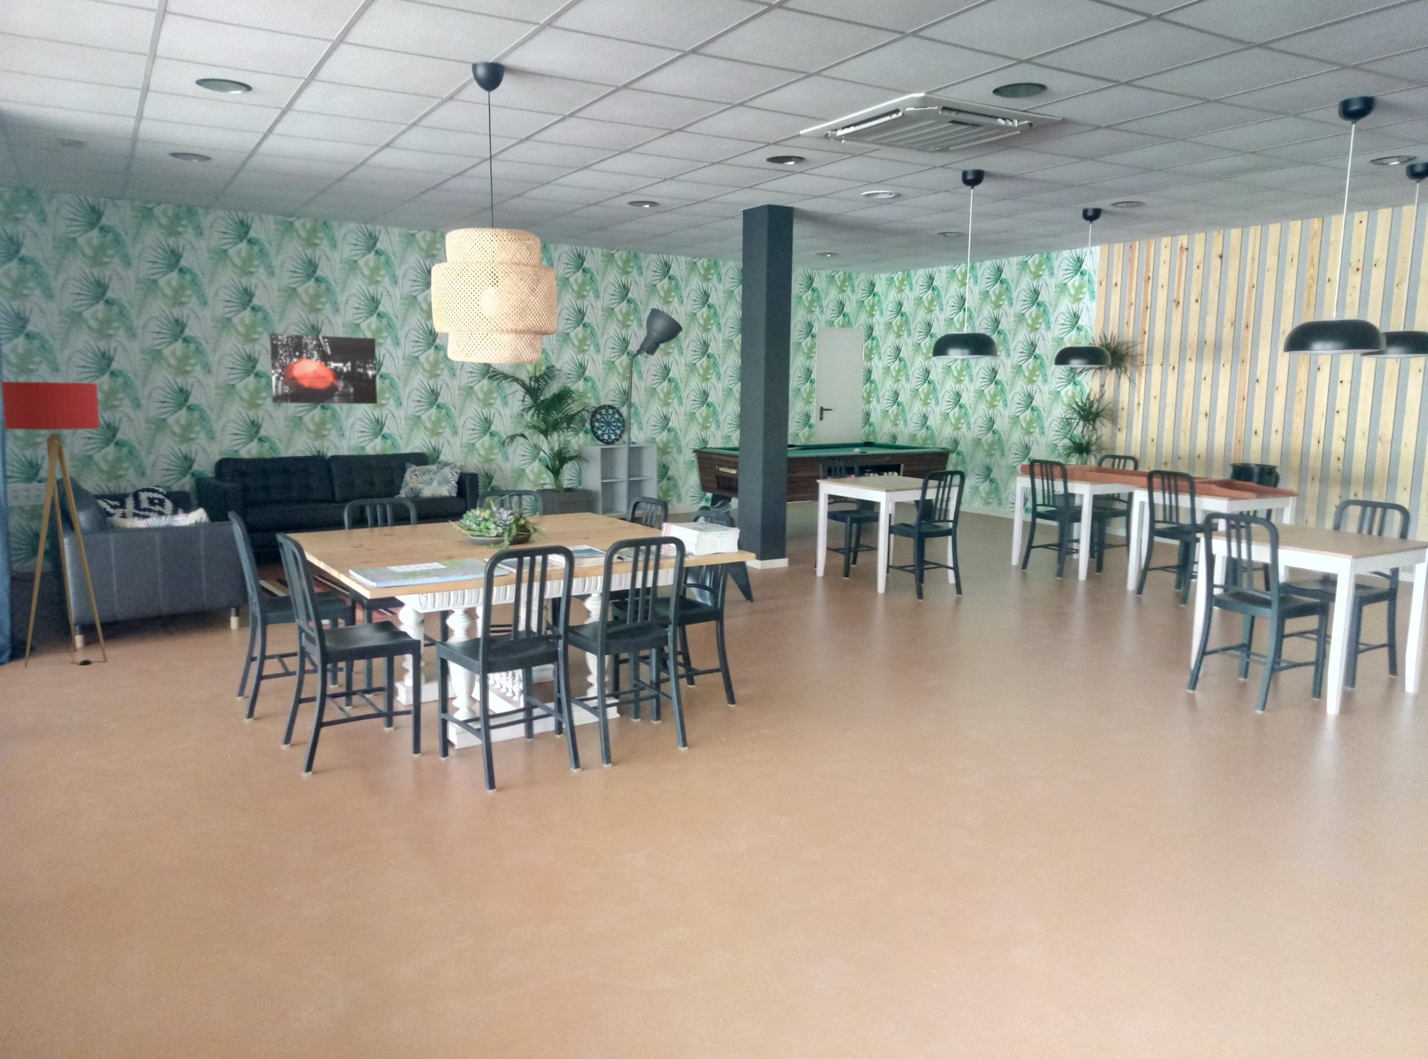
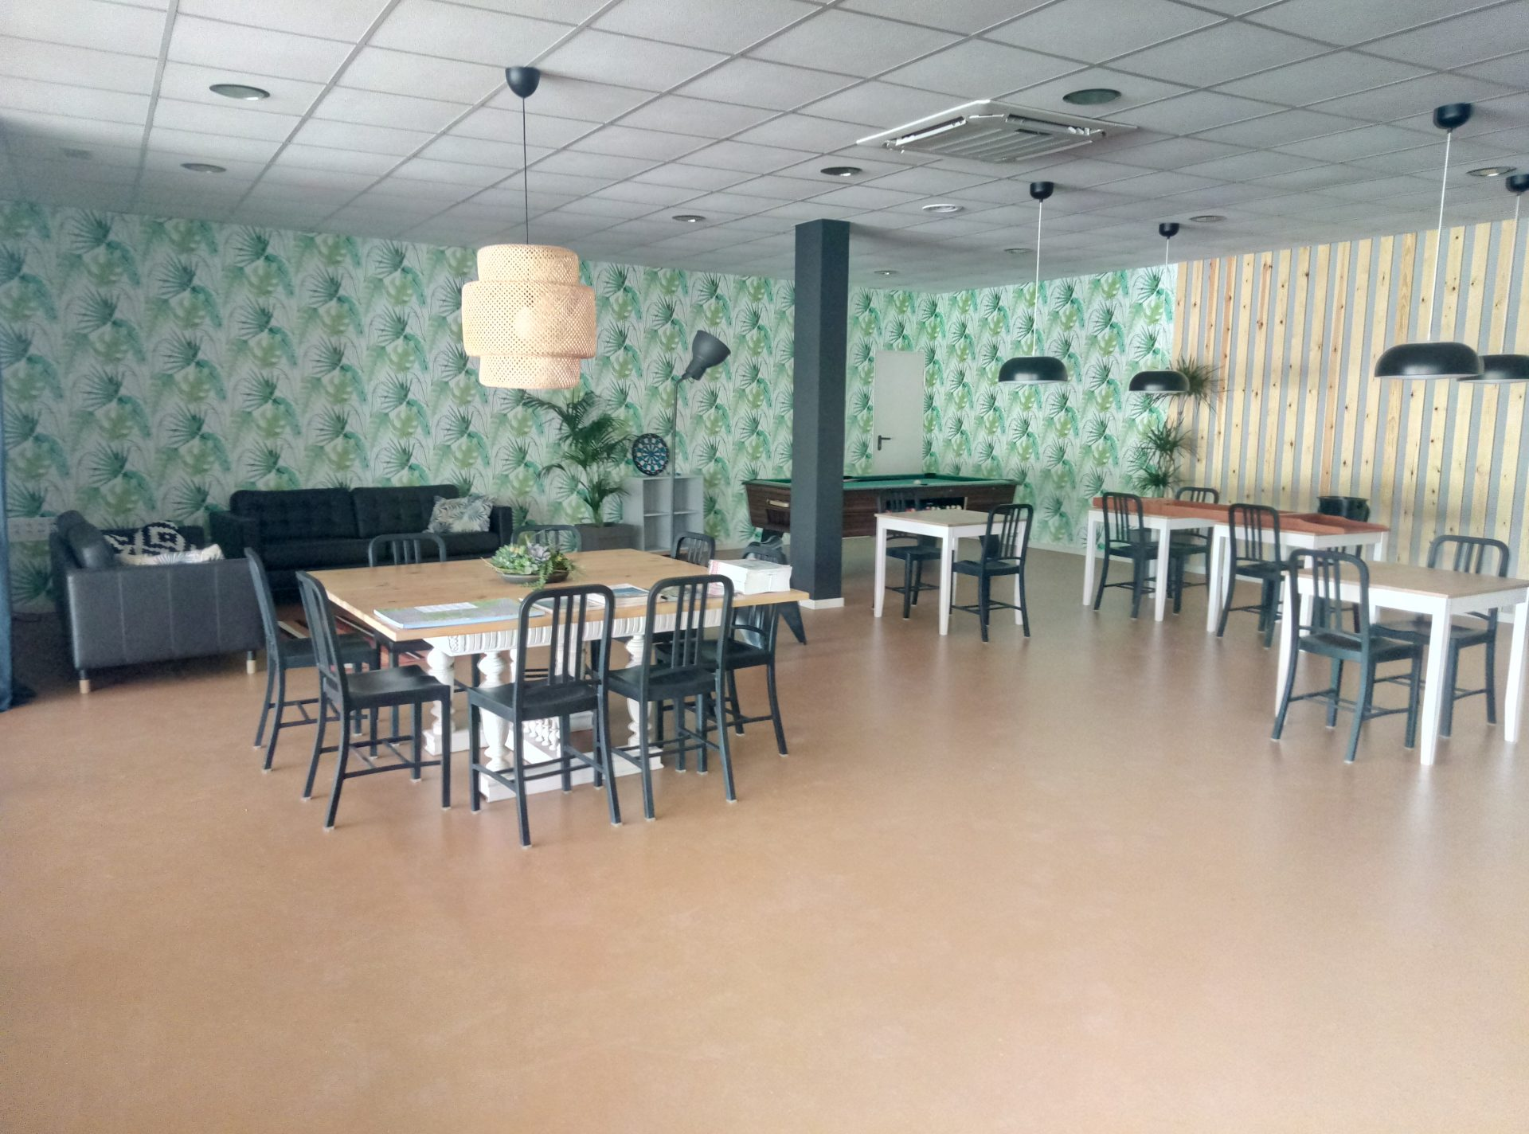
- floor lamp (60, 524)
- wall art (325, 369)
